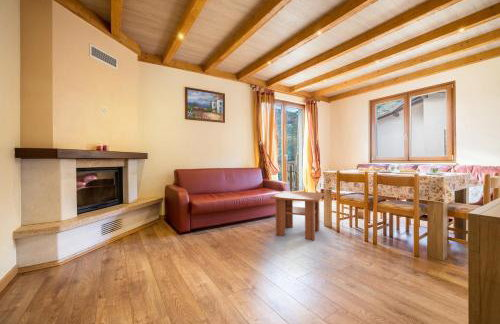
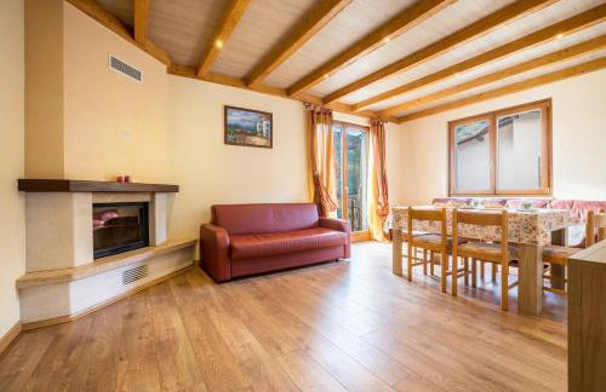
- coffee table (298, 213)
